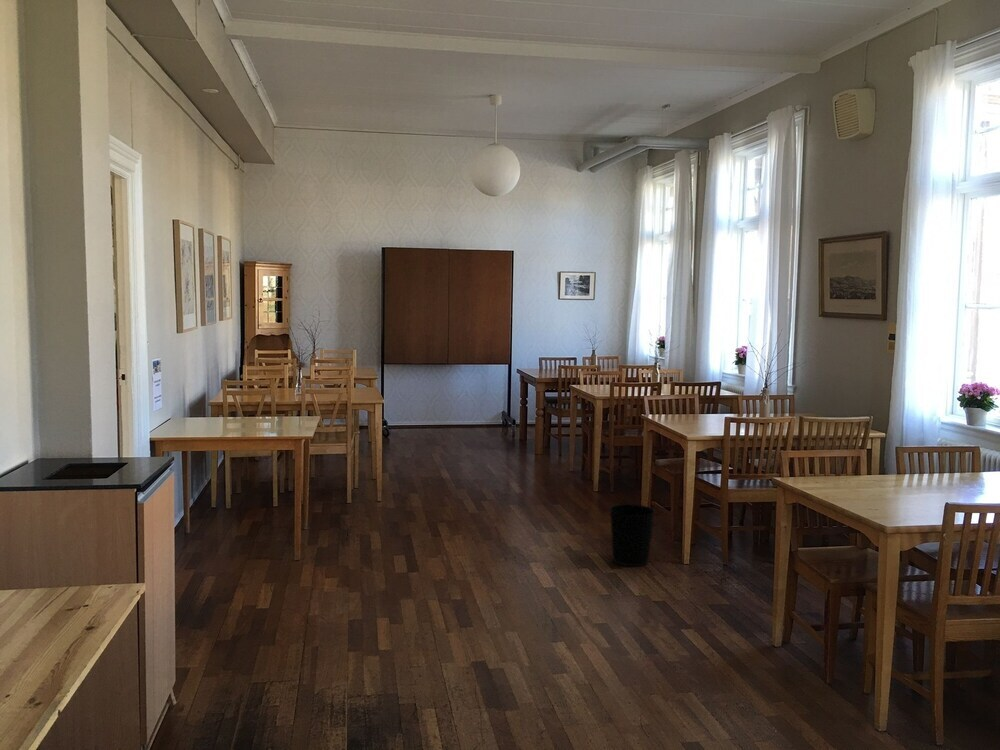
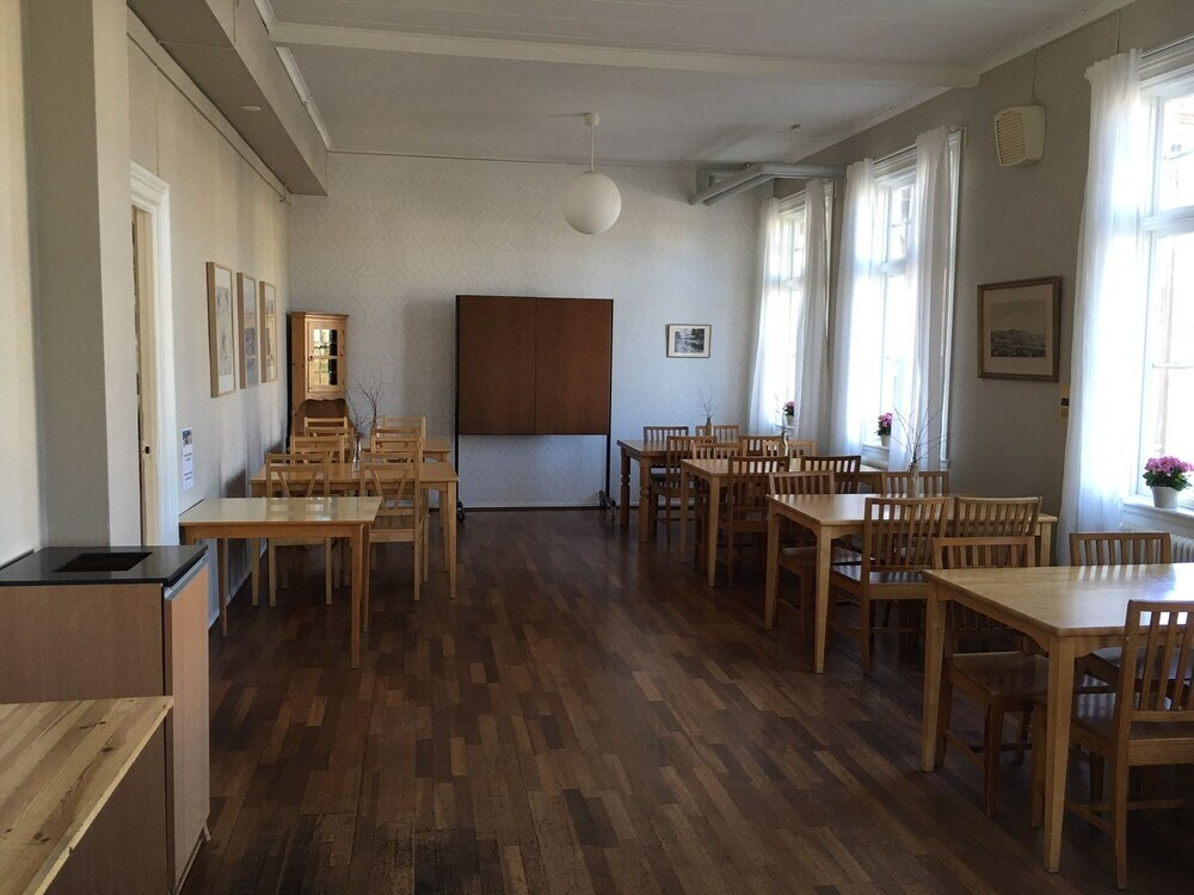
- wastebasket (631, 535)
